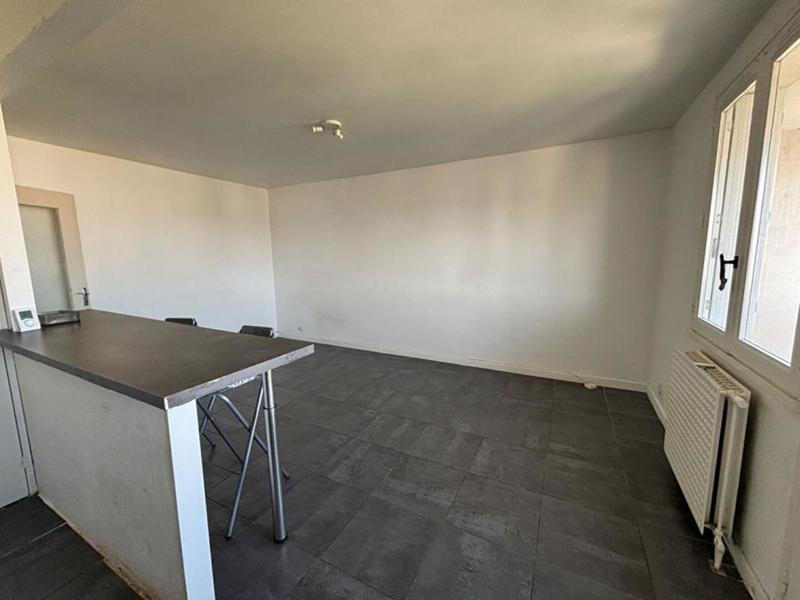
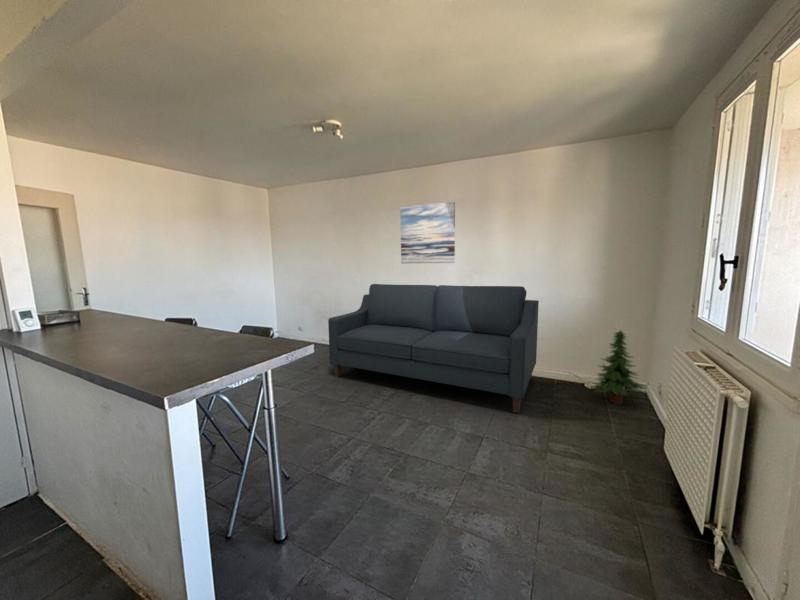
+ tree (619, 366)
+ wall art (426, 234)
+ sofa (430, 332)
